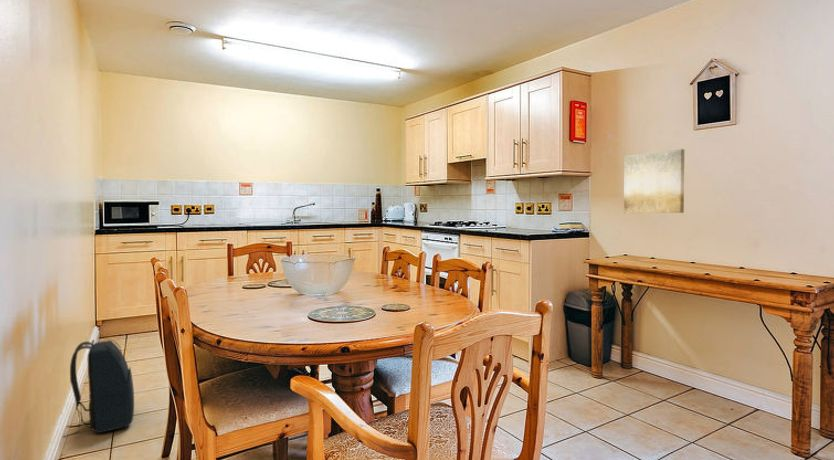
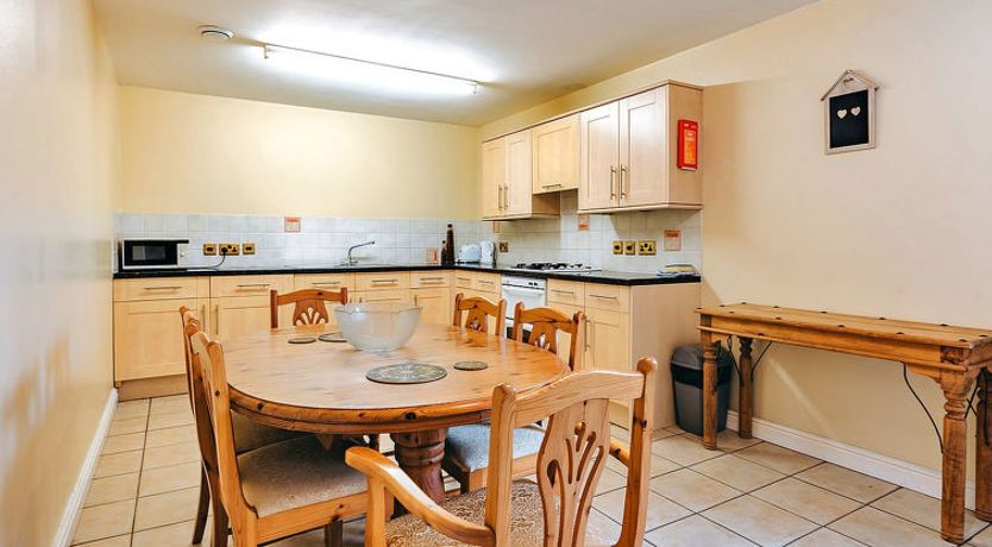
- wall art (652, 183)
- backpack (99, 382)
